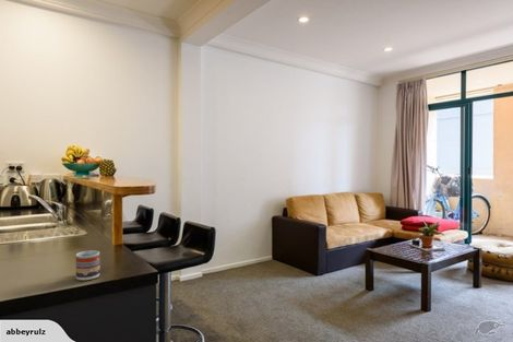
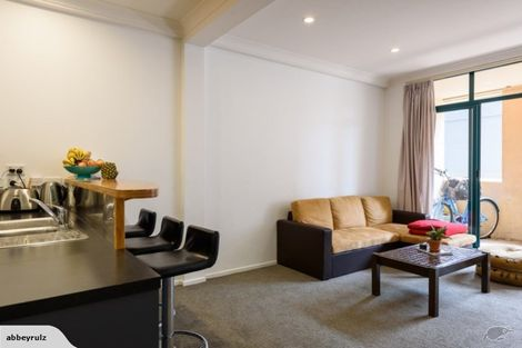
- cup (86, 263)
